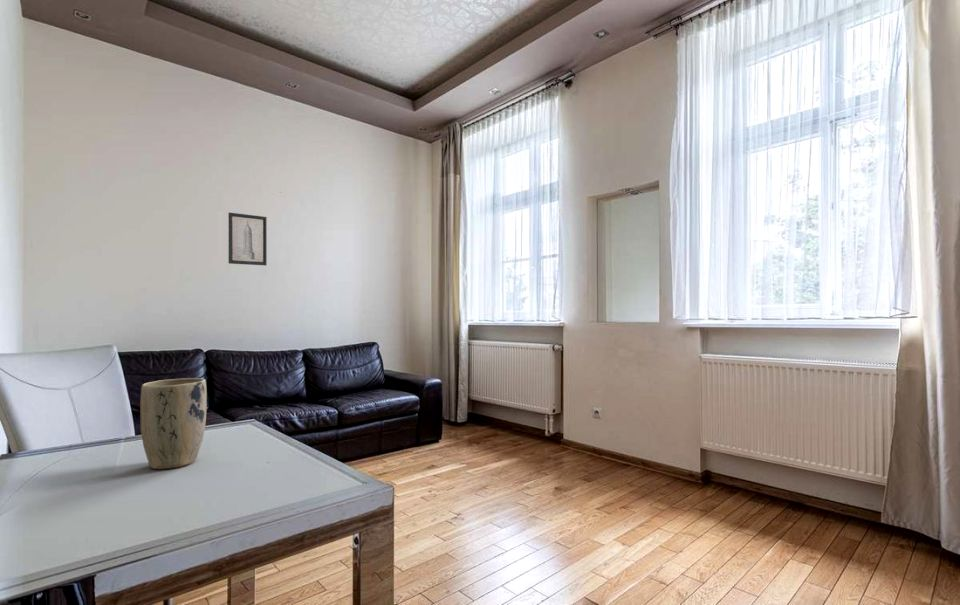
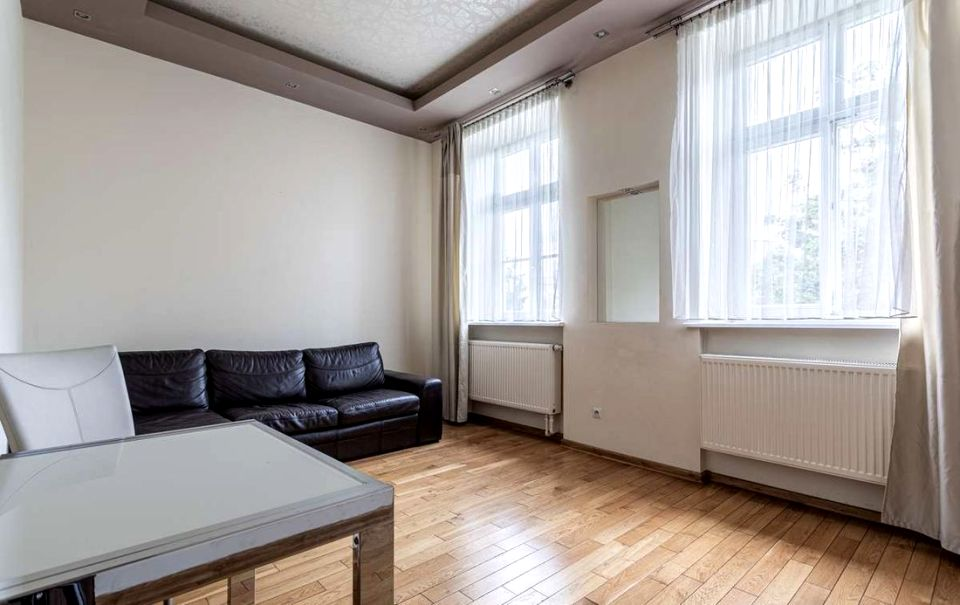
- plant pot (174, 422)
- wall art (248, 239)
